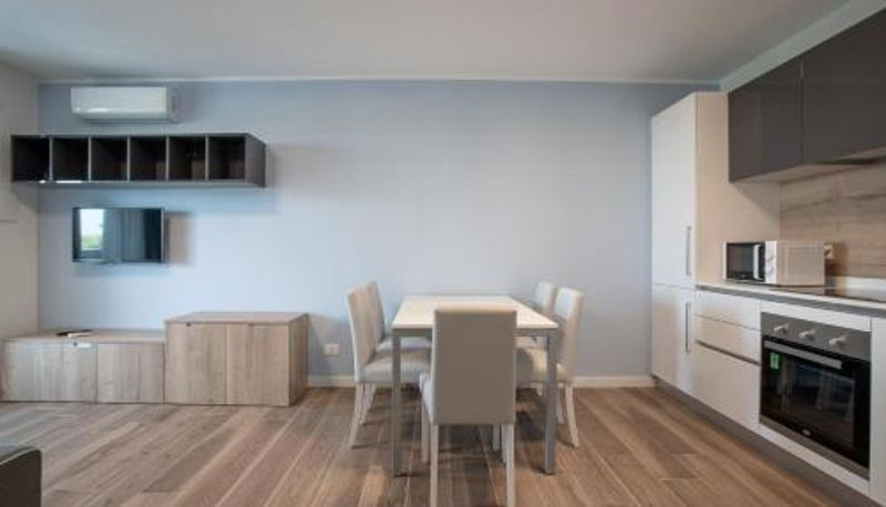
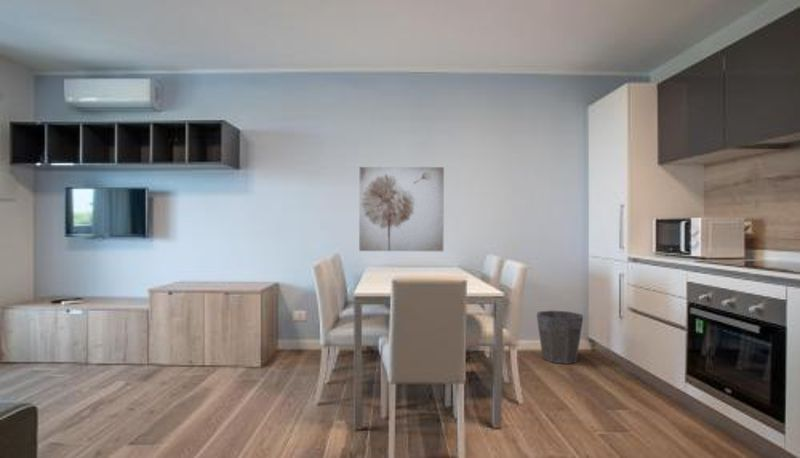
+ waste bin (559, 336)
+ wall art (401, 209)
